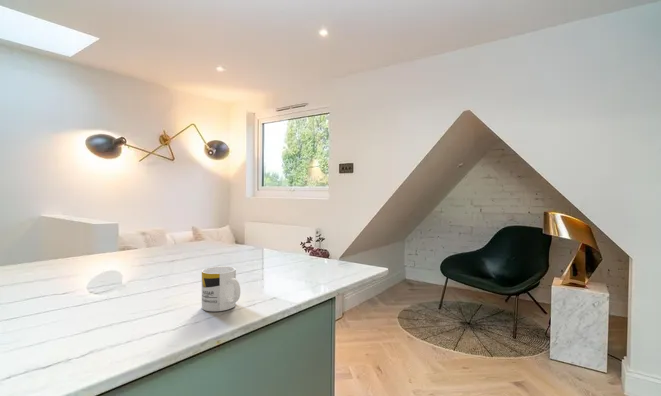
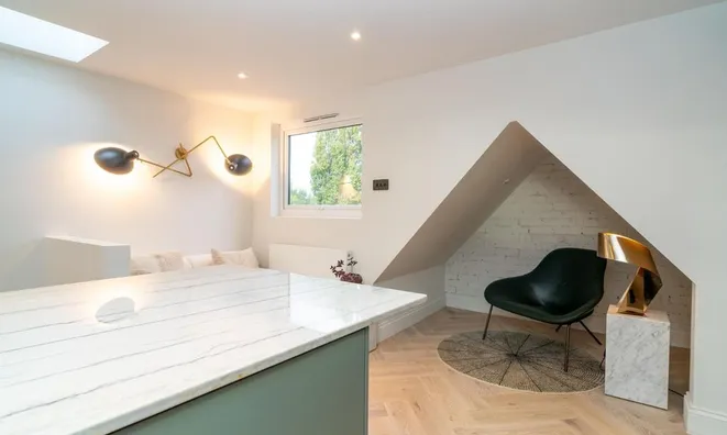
- mug (222, 289)
